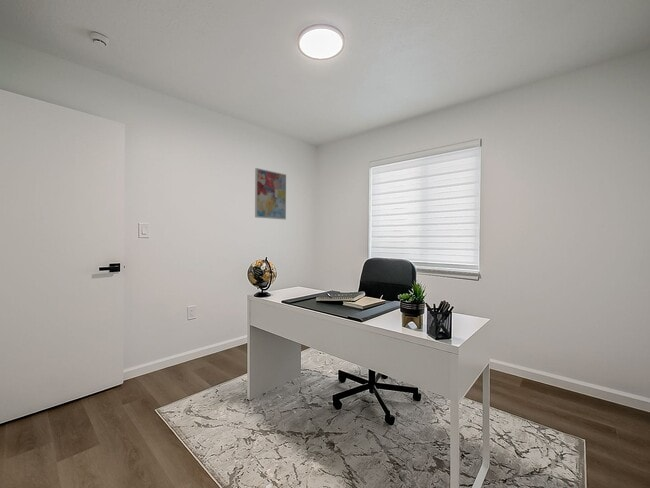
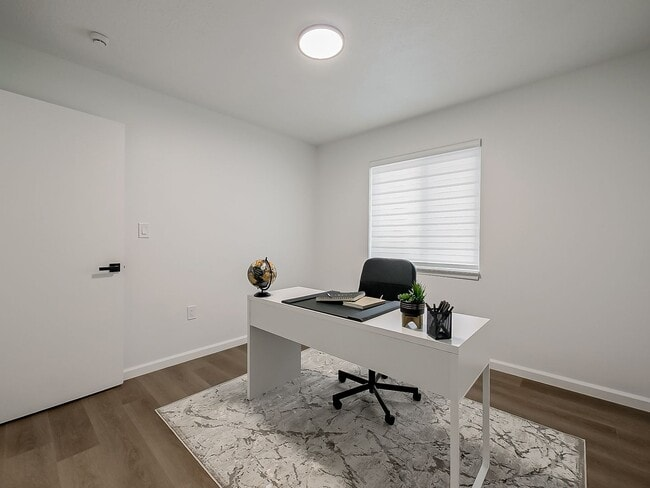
- wall art (271, 195)
